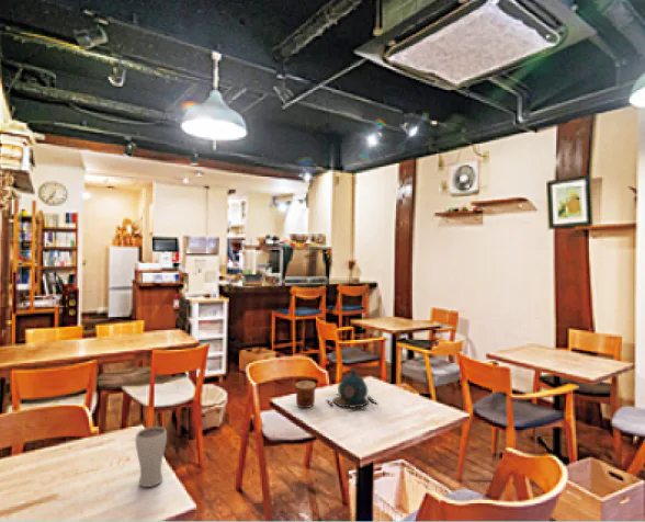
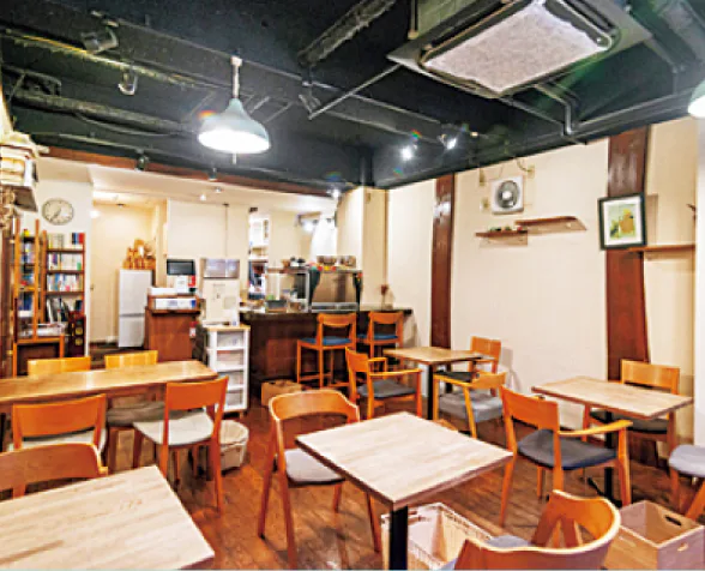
- teapot (351, 385)
- cup (305, 395)
- drinking glass (150, 456)
